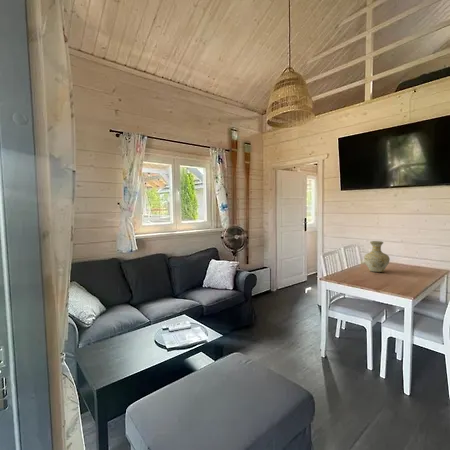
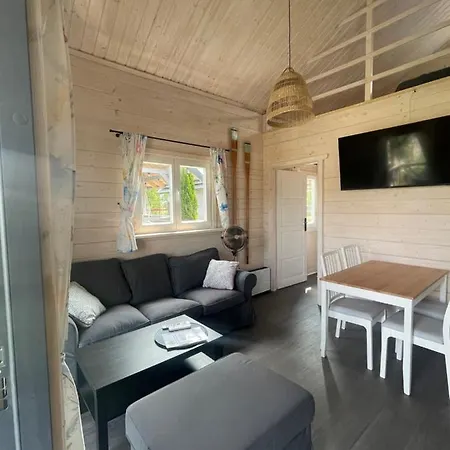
- vase (376, 256)
